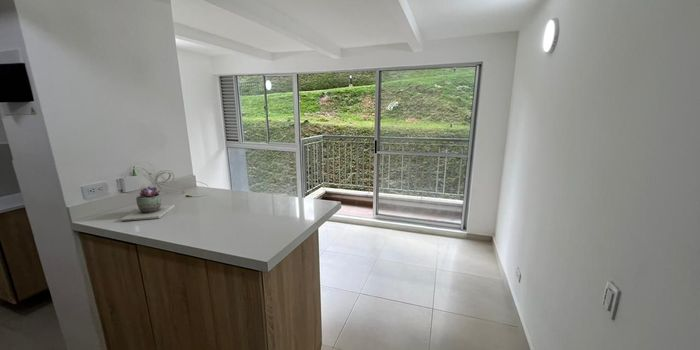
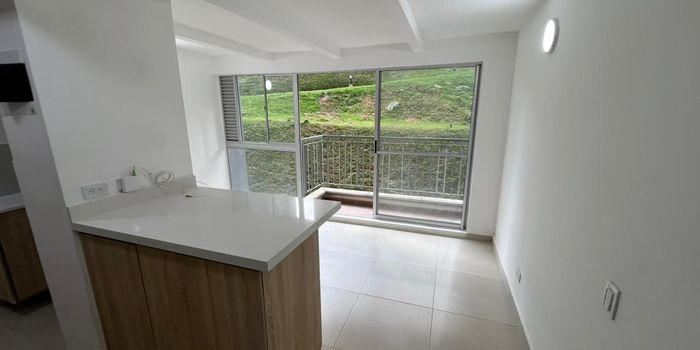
- succulent plant (147, 200)
